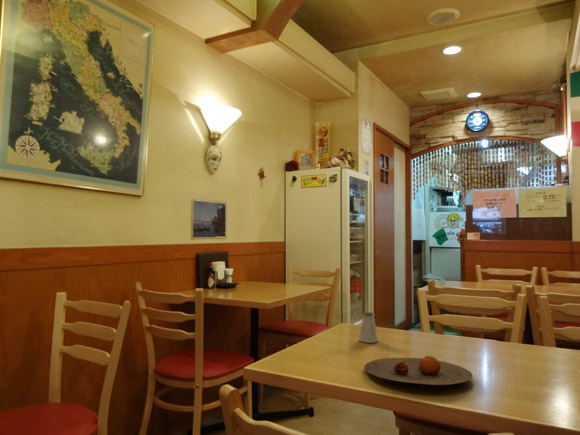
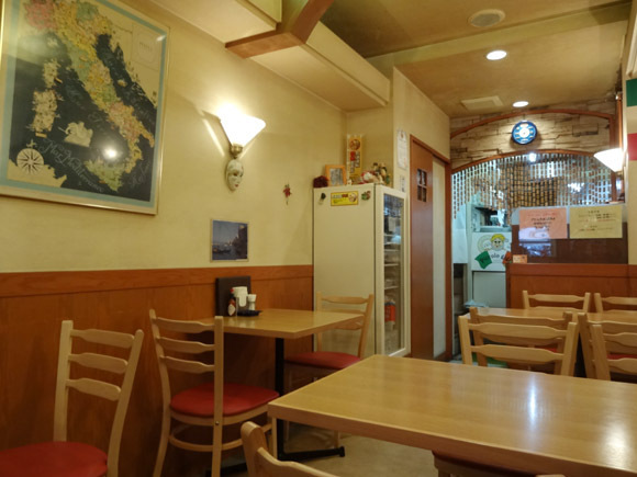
- plate (416, 365)
- saltshaker (368, 326)
